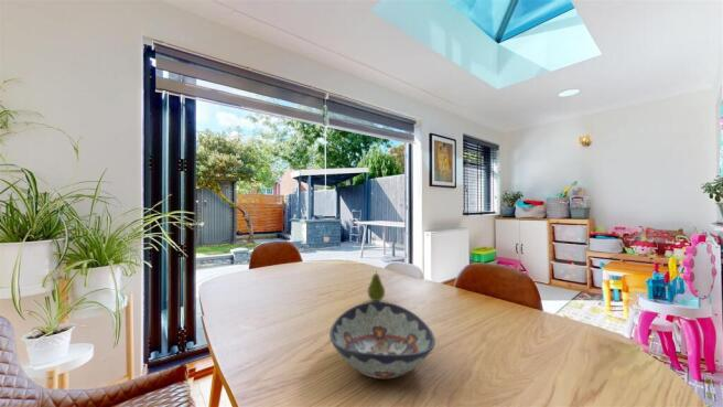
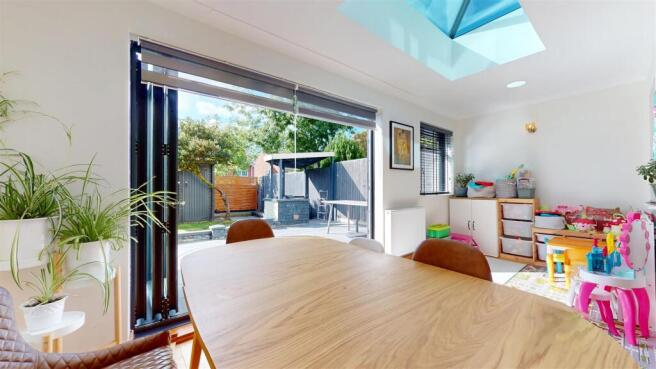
- decorative bowl (381, 343)
- fruit (376, 285)
